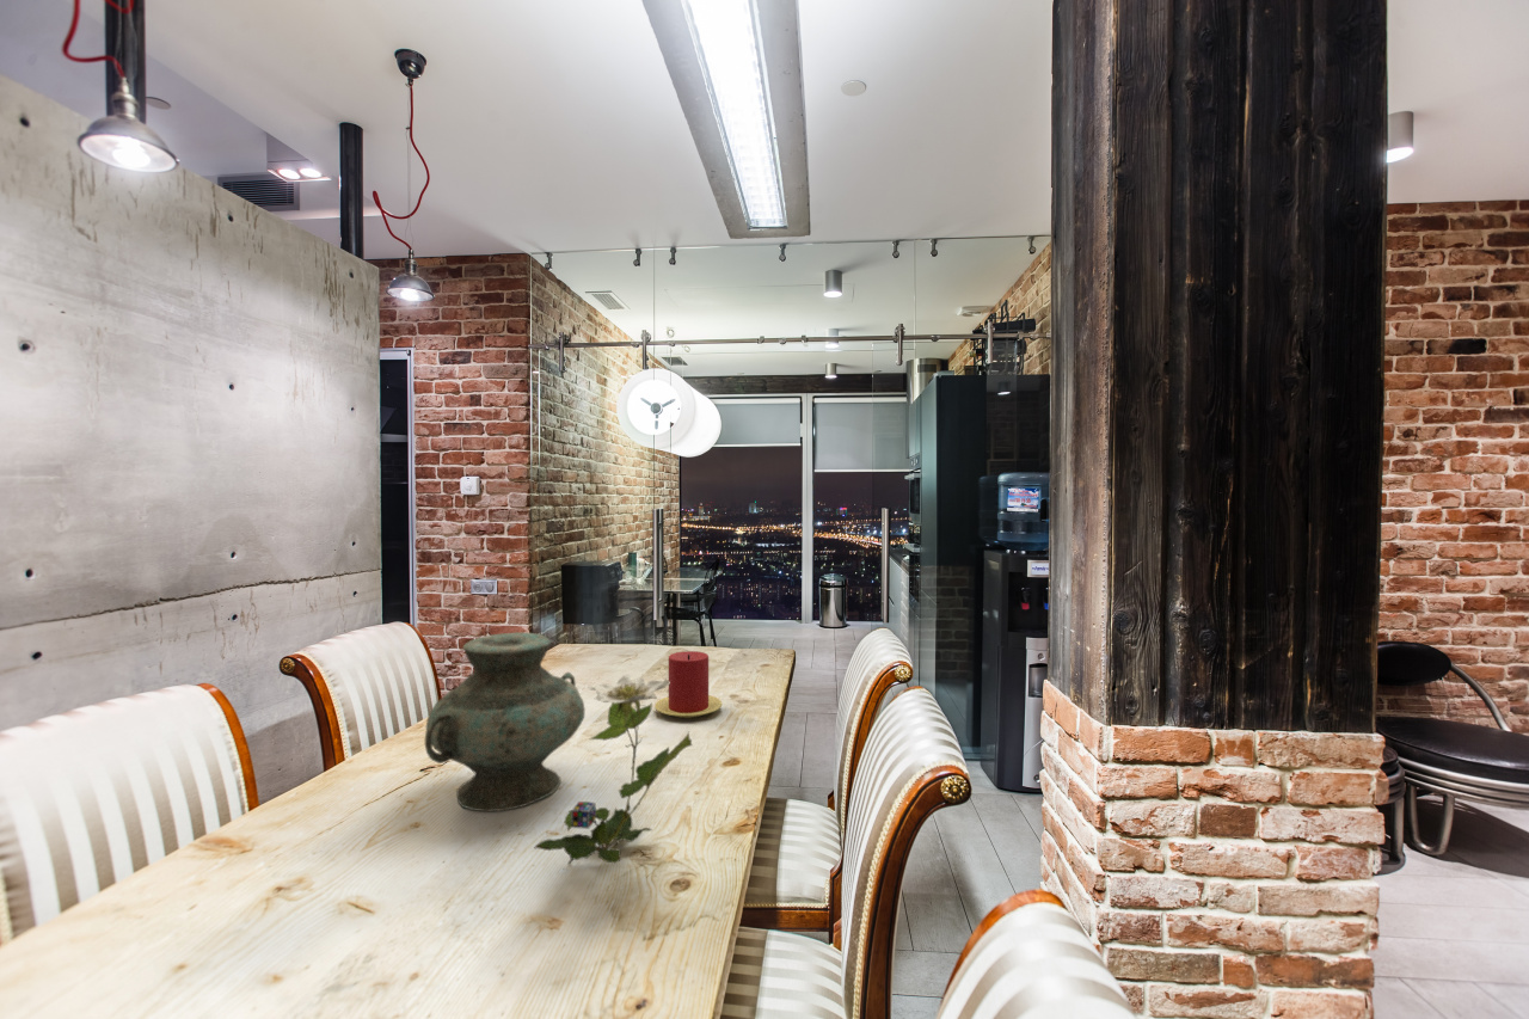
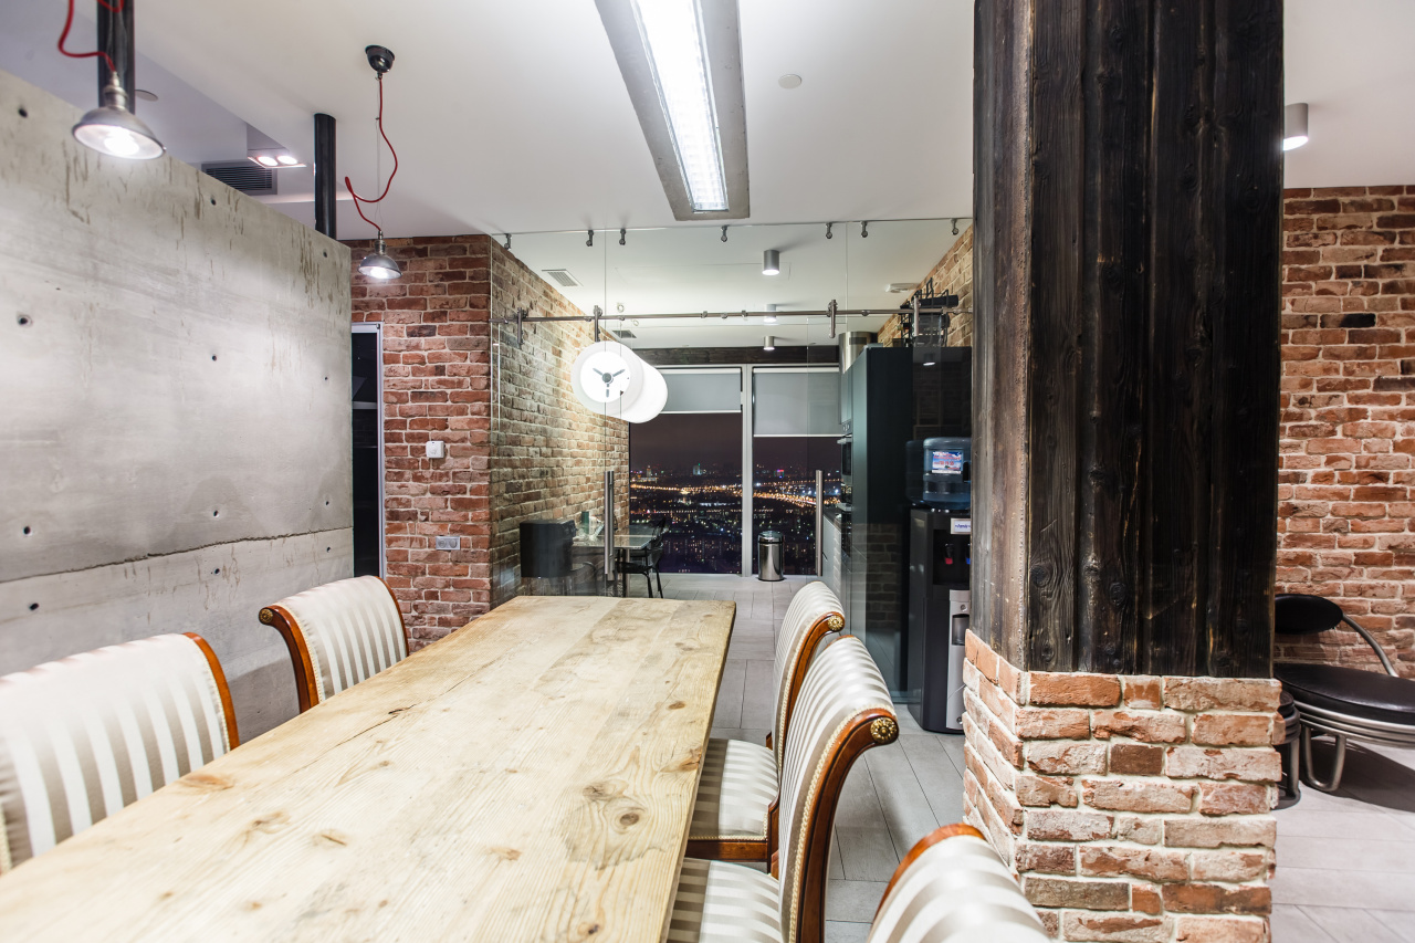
- candle (688, 682)
- flower (632, 776)
- vase (510, 711)
